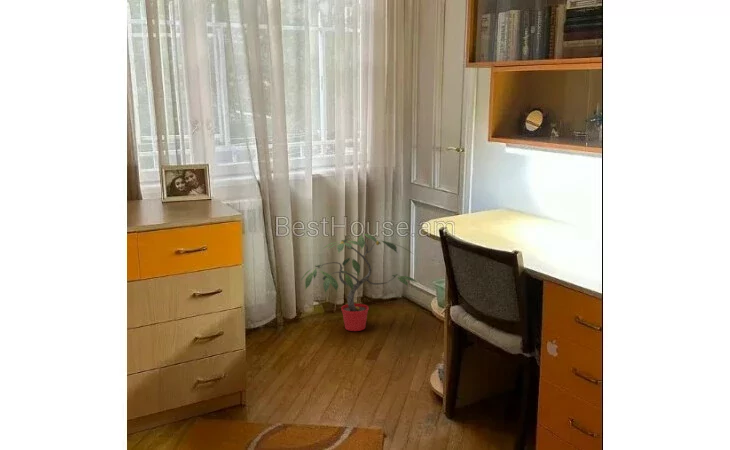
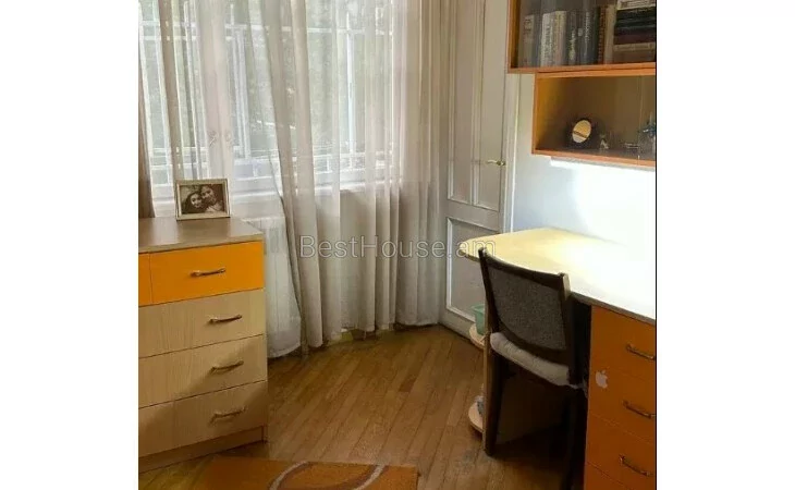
- potted plant (360, 282)
